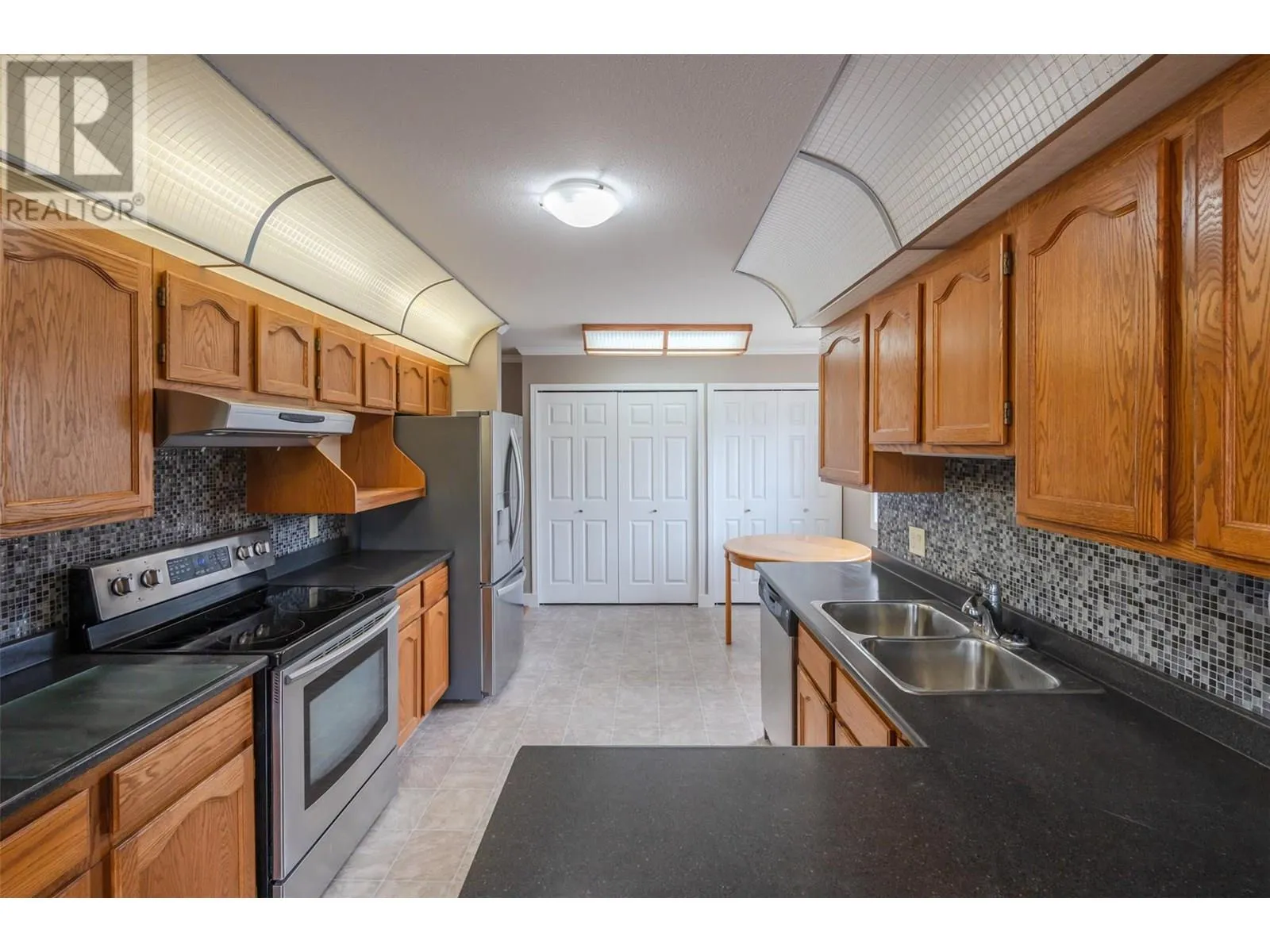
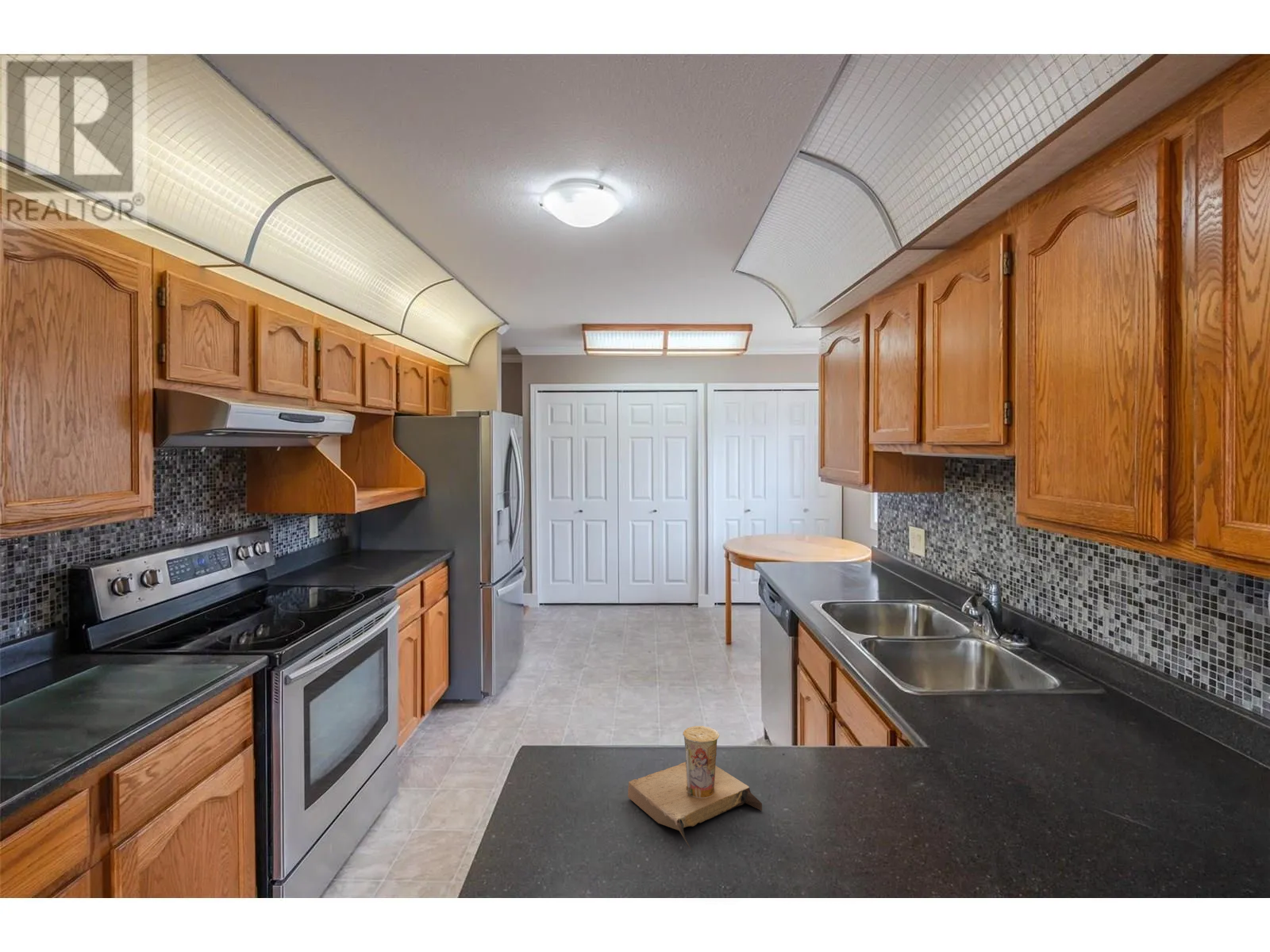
+ cup (698, 770)
